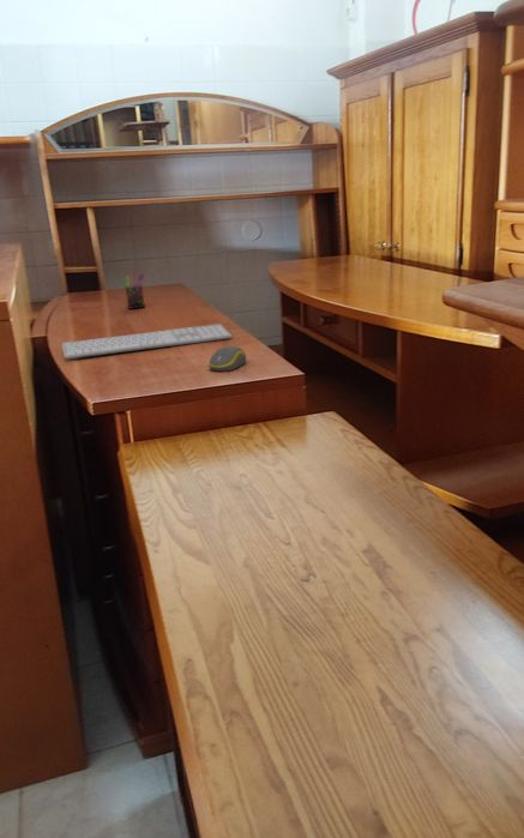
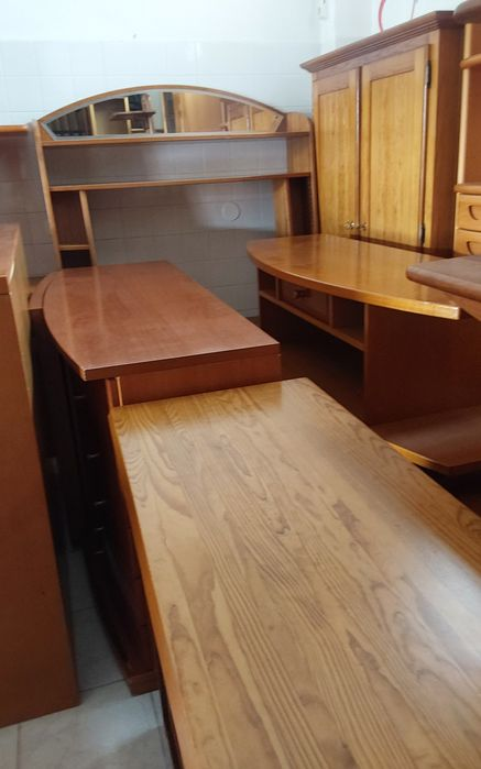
- pen holder (132, 289)
- computer mouse (227, 356)
- keyboard (146, 340)
